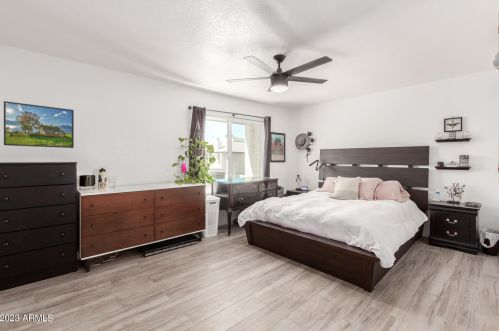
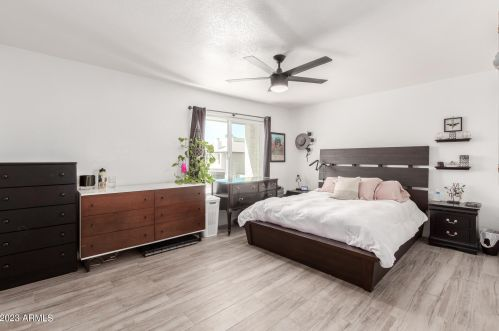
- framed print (41, 126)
